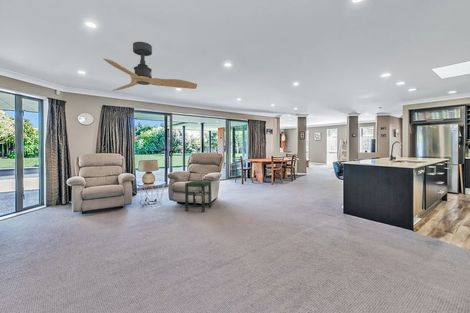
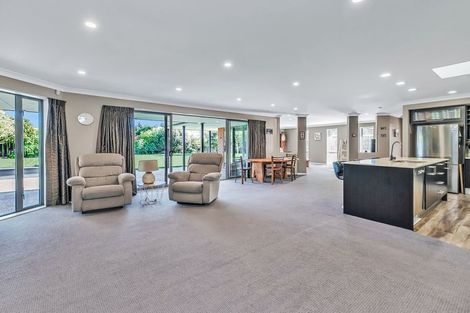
- stool (198, 195)
- ceiling fan (151, 69)
